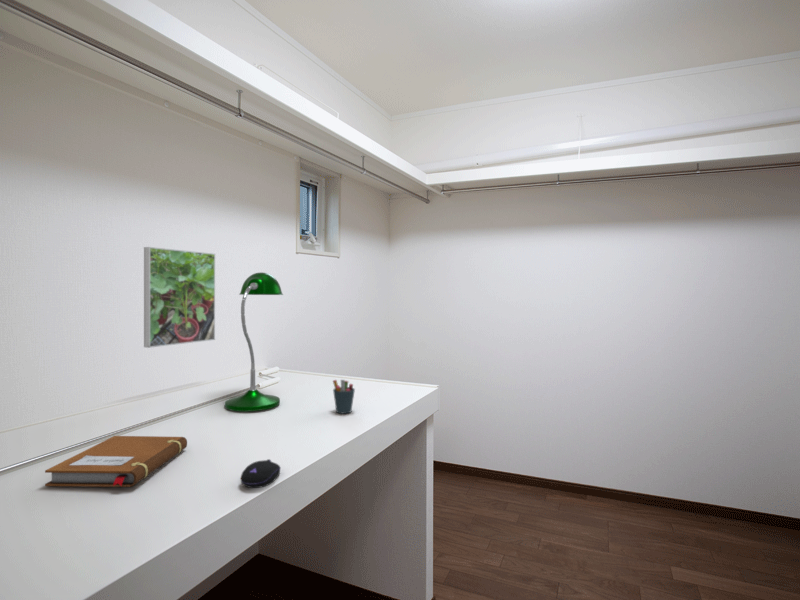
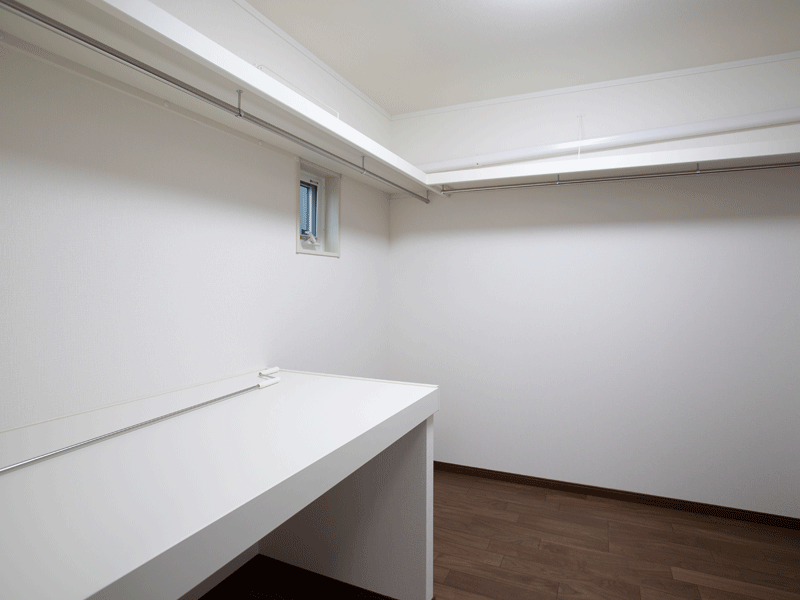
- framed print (182, 297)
- pen holder (343, 394)
- notebook (122, 459)
- desk lamp (249, 338)
- computer mouse (261, 470)
